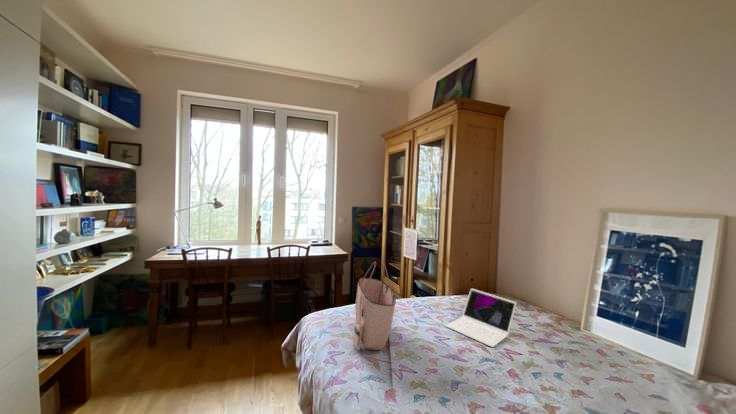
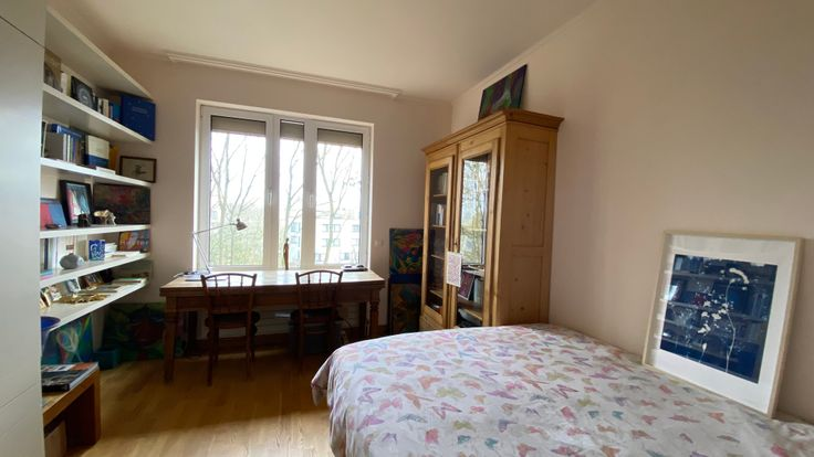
- tote bag (373, 298)
- laptop (480, 312)
